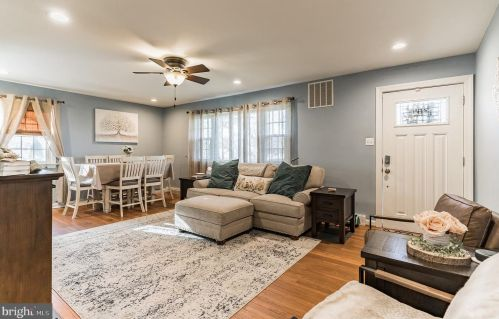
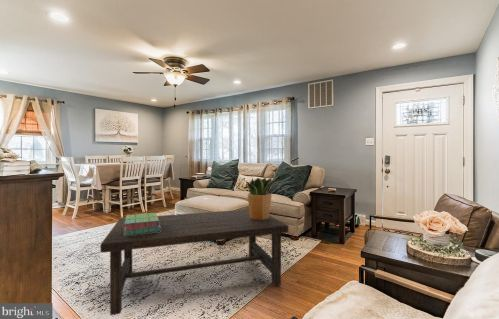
+ stack of books (142, 222)
+ coffee table (195, 242)
+ potted plant (261, 197)
